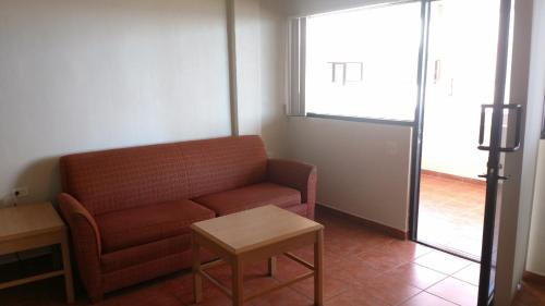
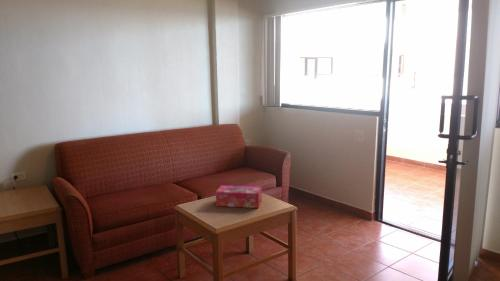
+ tissue box (239, 196)
